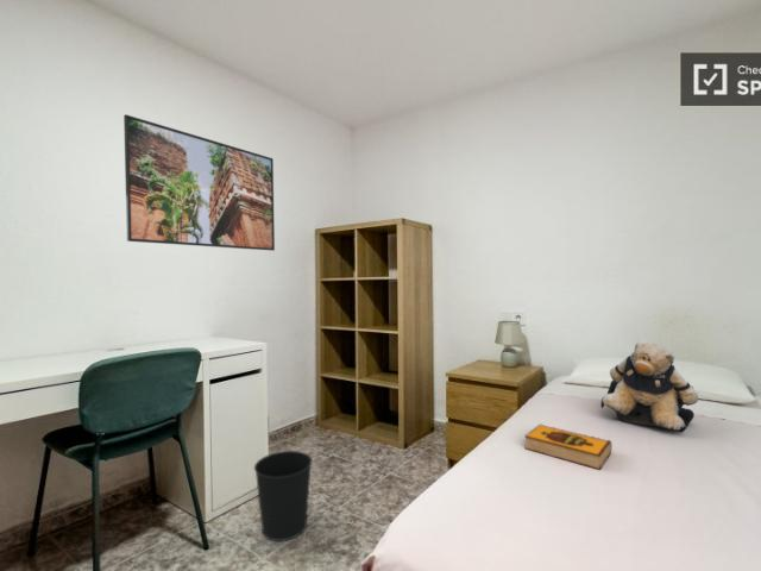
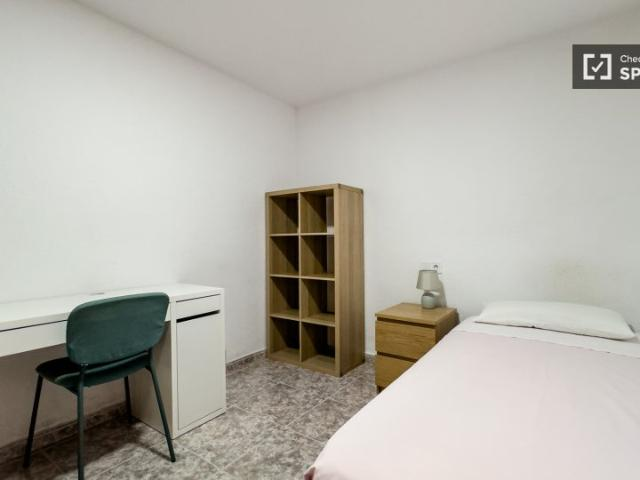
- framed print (210, 193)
- wastebasket (284, 495)
- teddy bear (643, 378)
- hardback book (567, 444)
